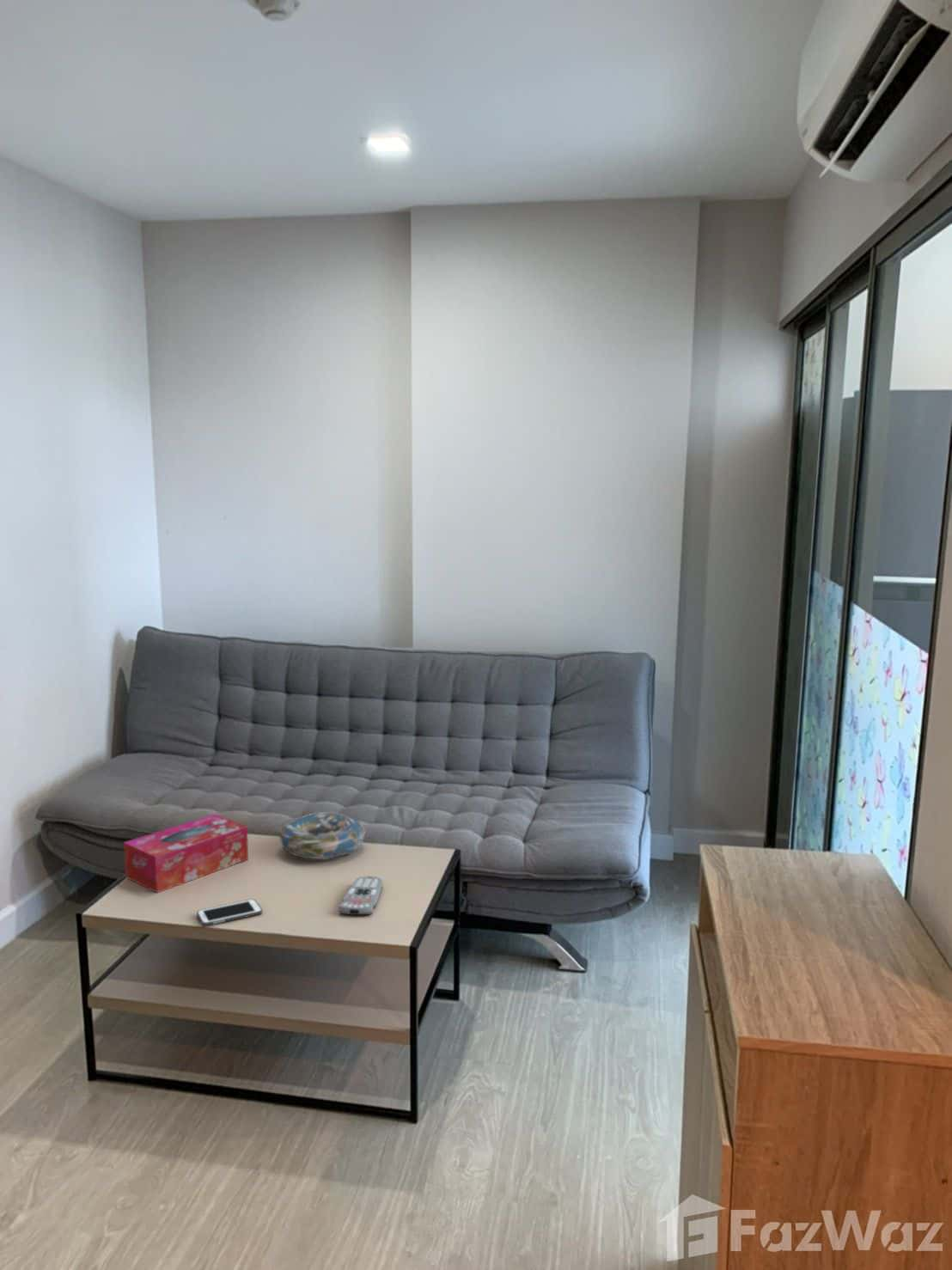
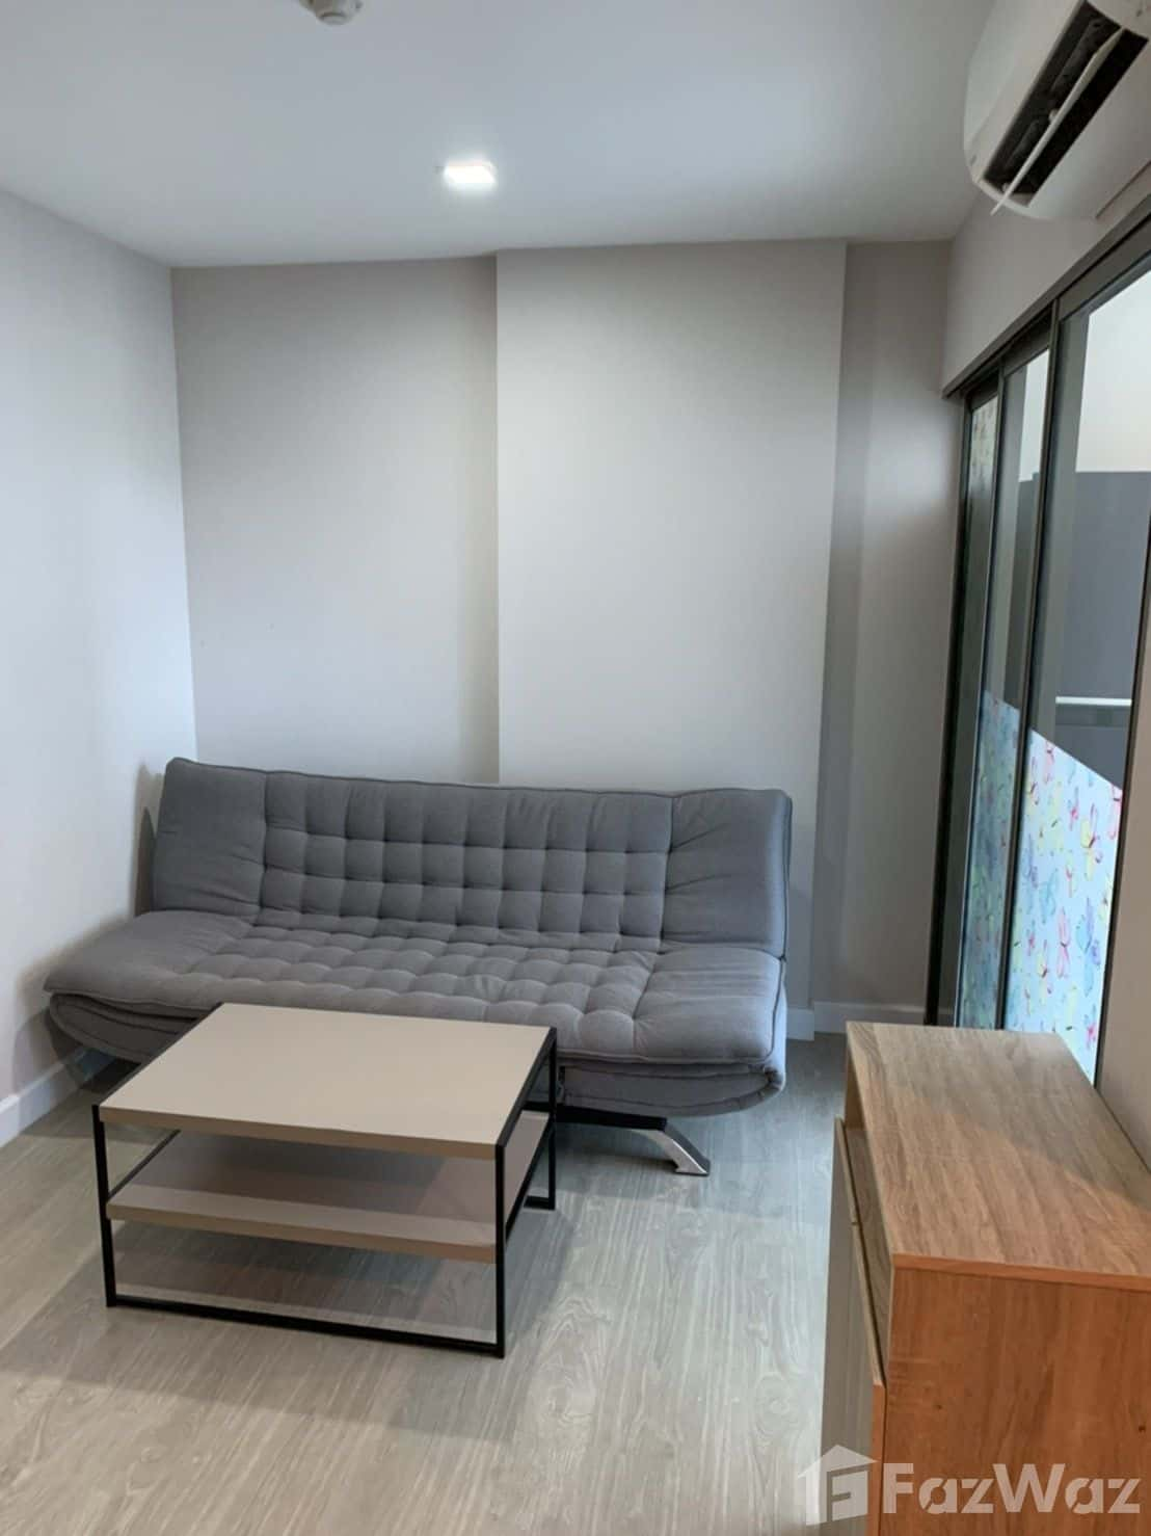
- remote control (363, 894)
- cell phone (229, 912)
- tissue box (187, 851)
- decorative bowl (322, 835)
